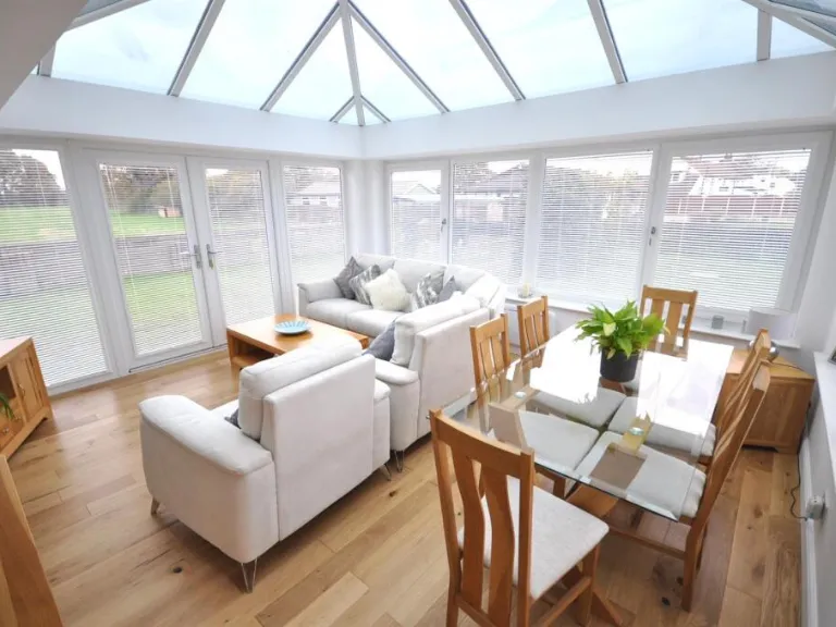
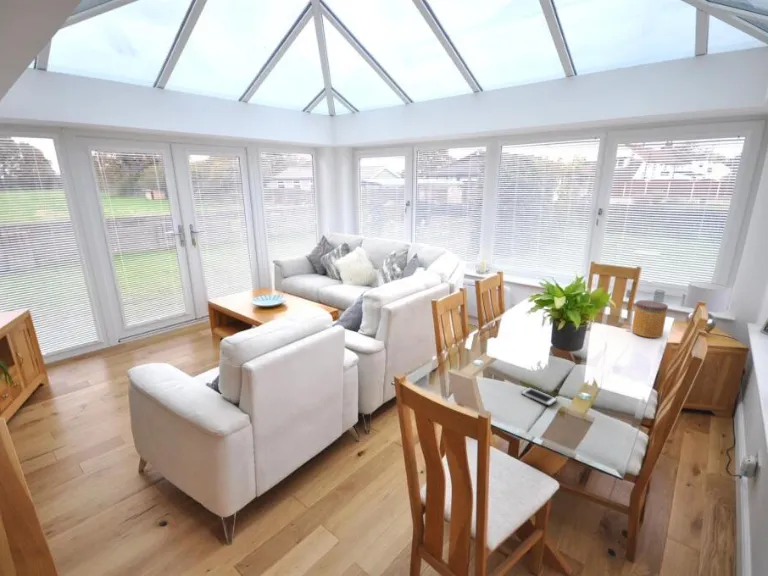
+ cell phone (538, 396)
+ jar (649, 318)
